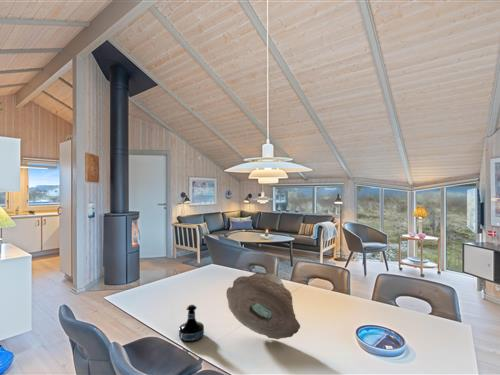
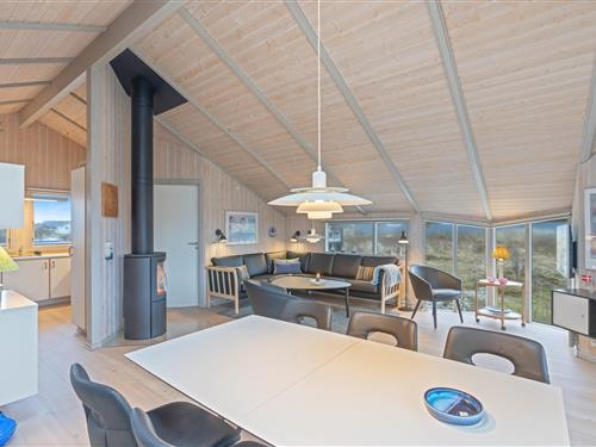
- decorative bowl (262, 307)
- tequila bottle (191, 321)
